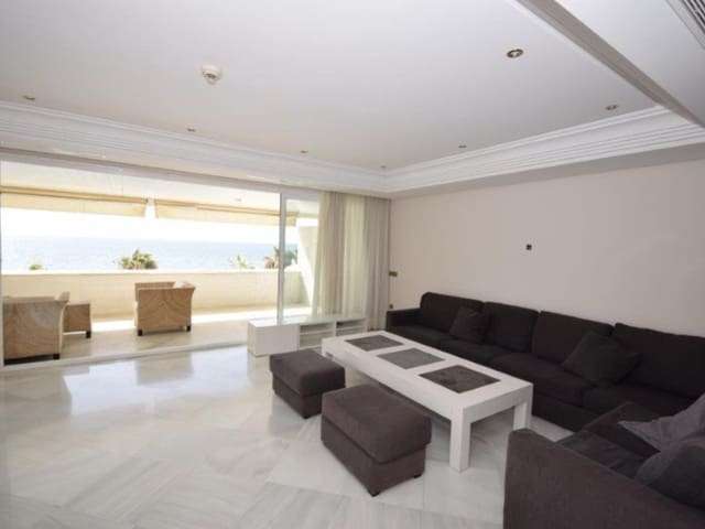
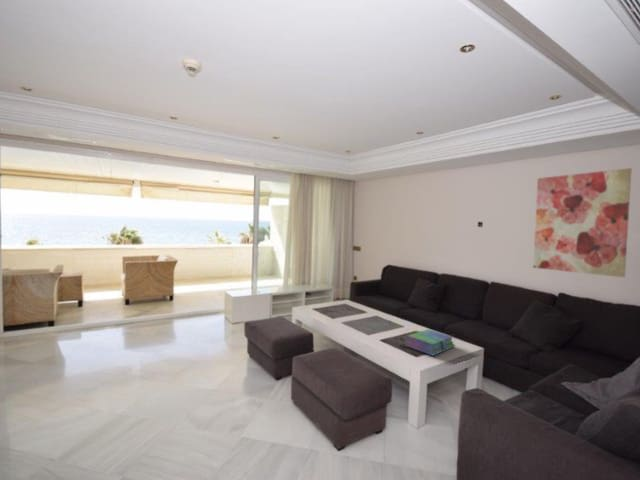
+ wall art (577, 223)
+ stack of books (429, 341)
